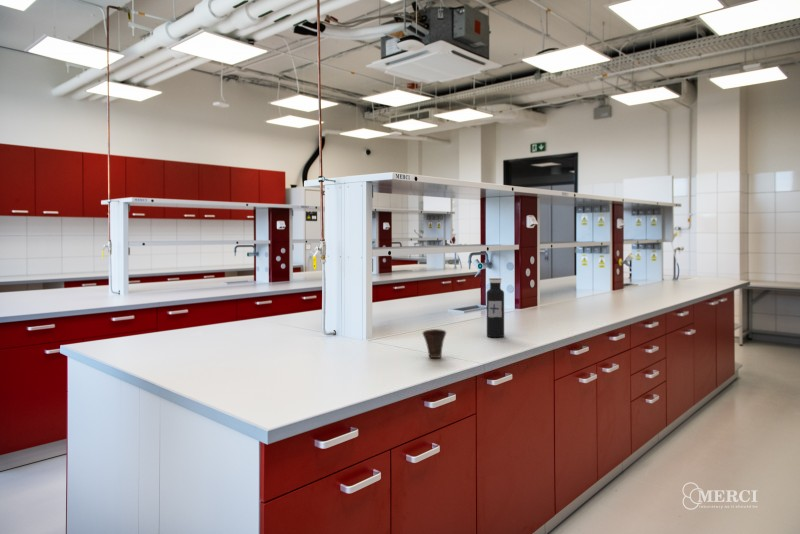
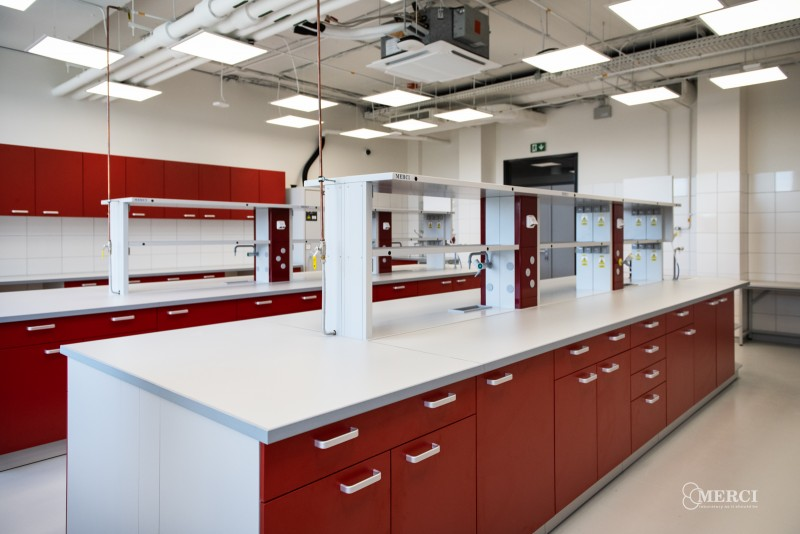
- cup (434, 344)
- water bottle (495, 307)
